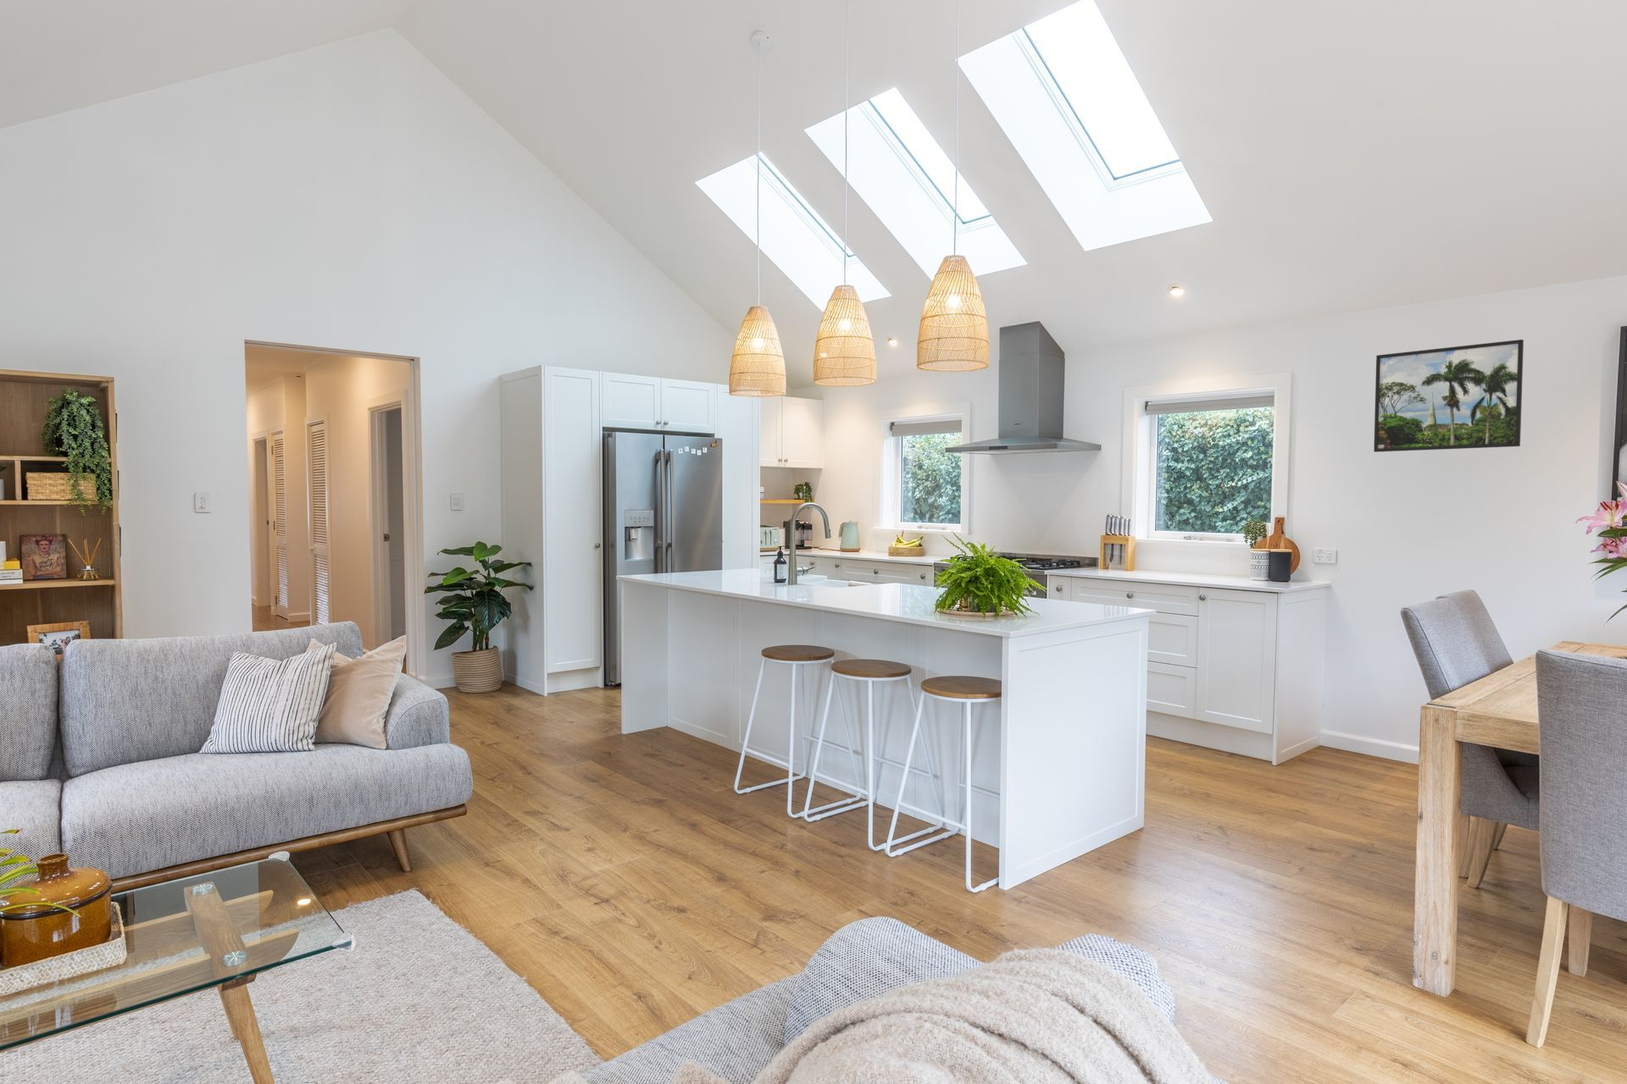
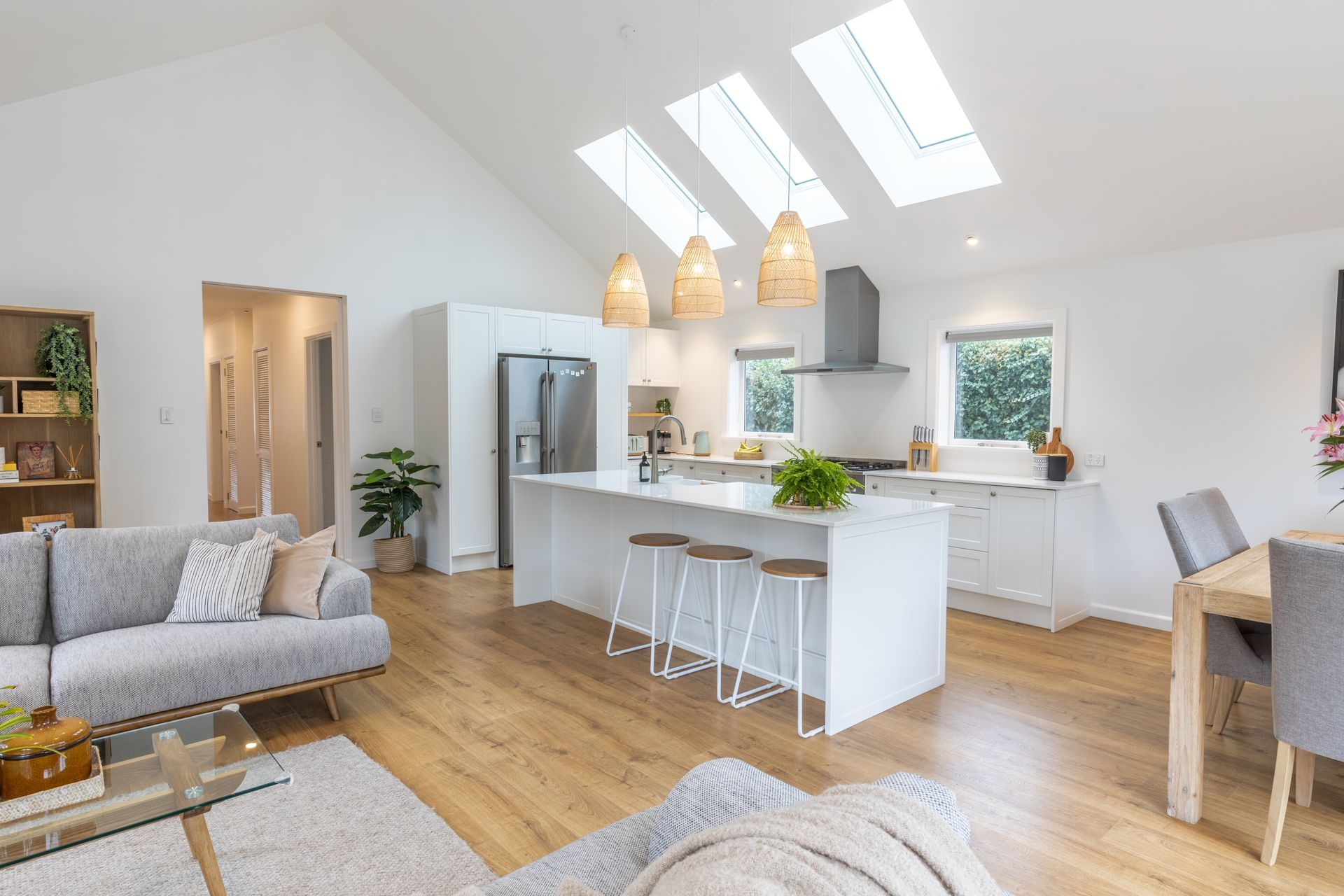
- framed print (1445, 398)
